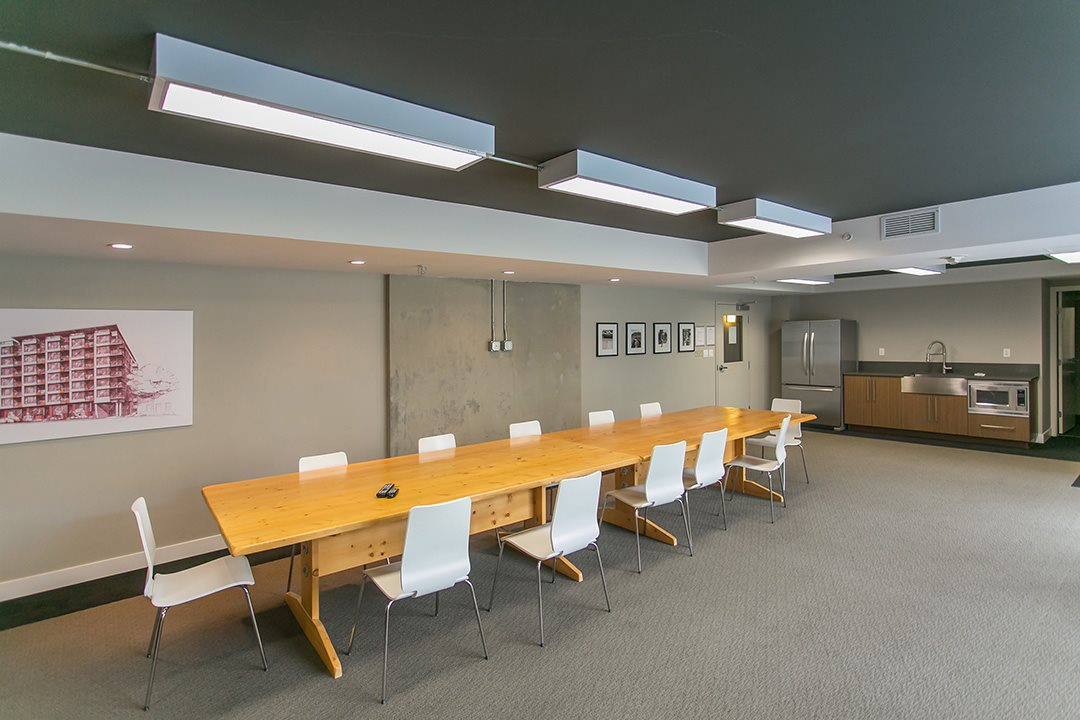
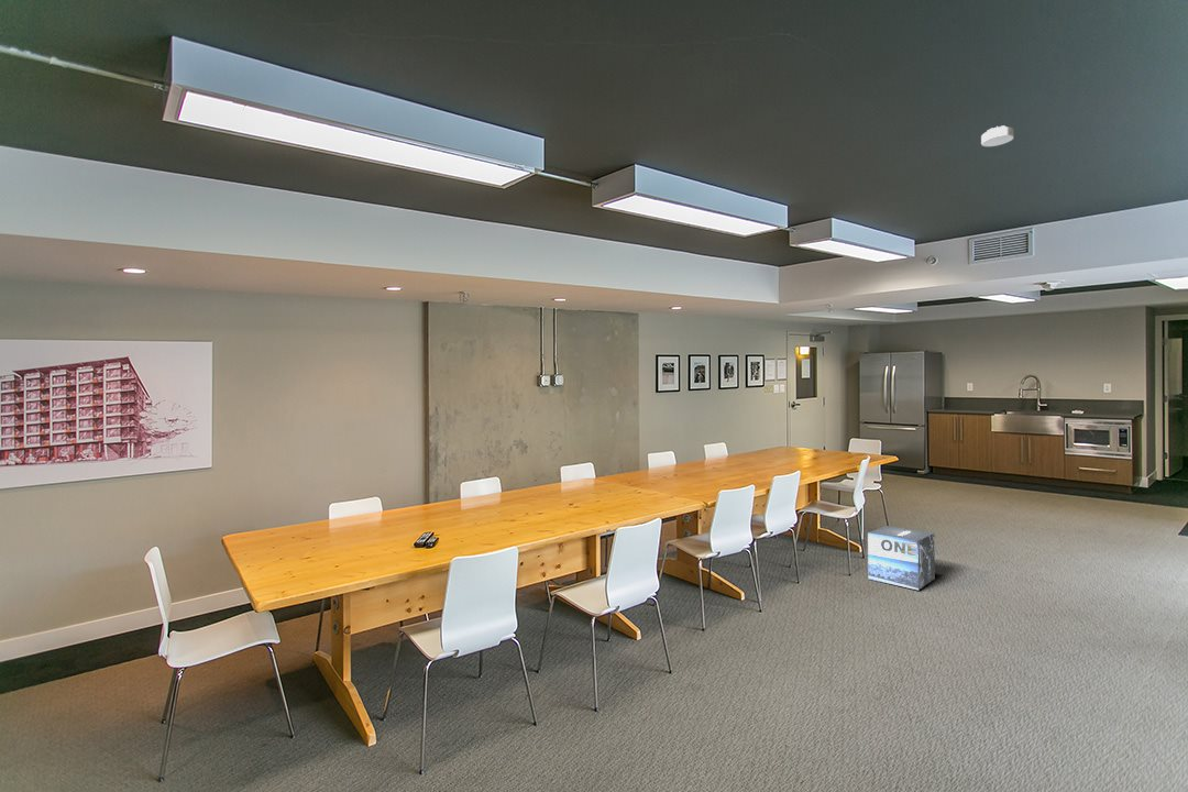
+ cardboard box (901, 556)
+ smoke detector (997, 134)
